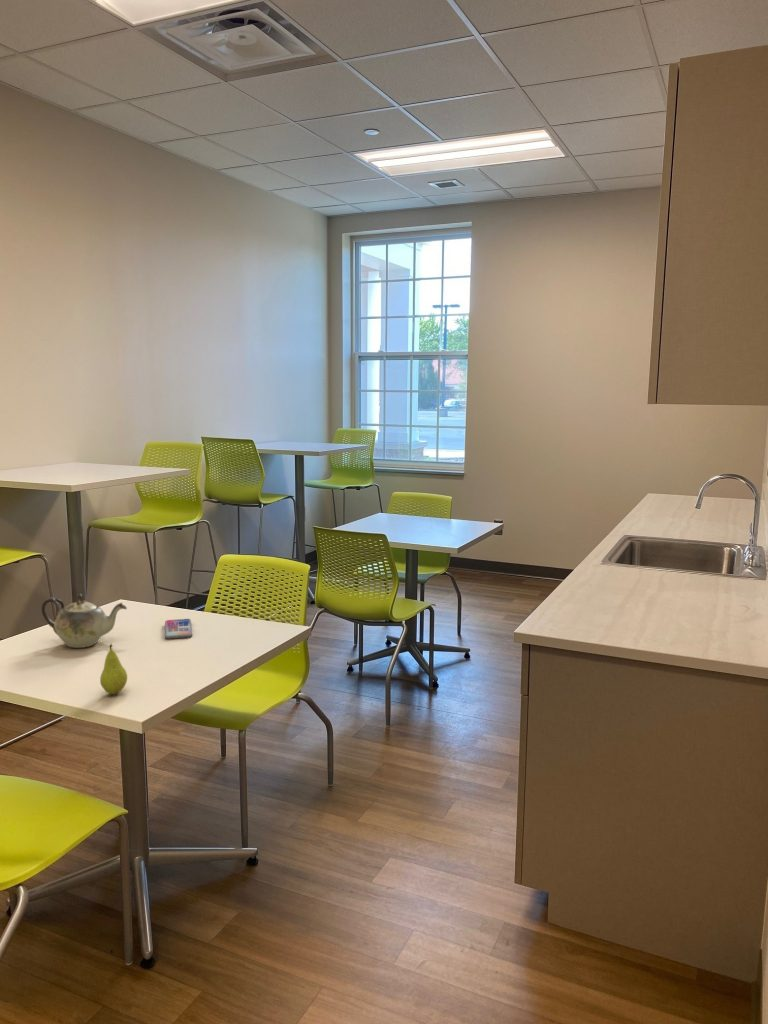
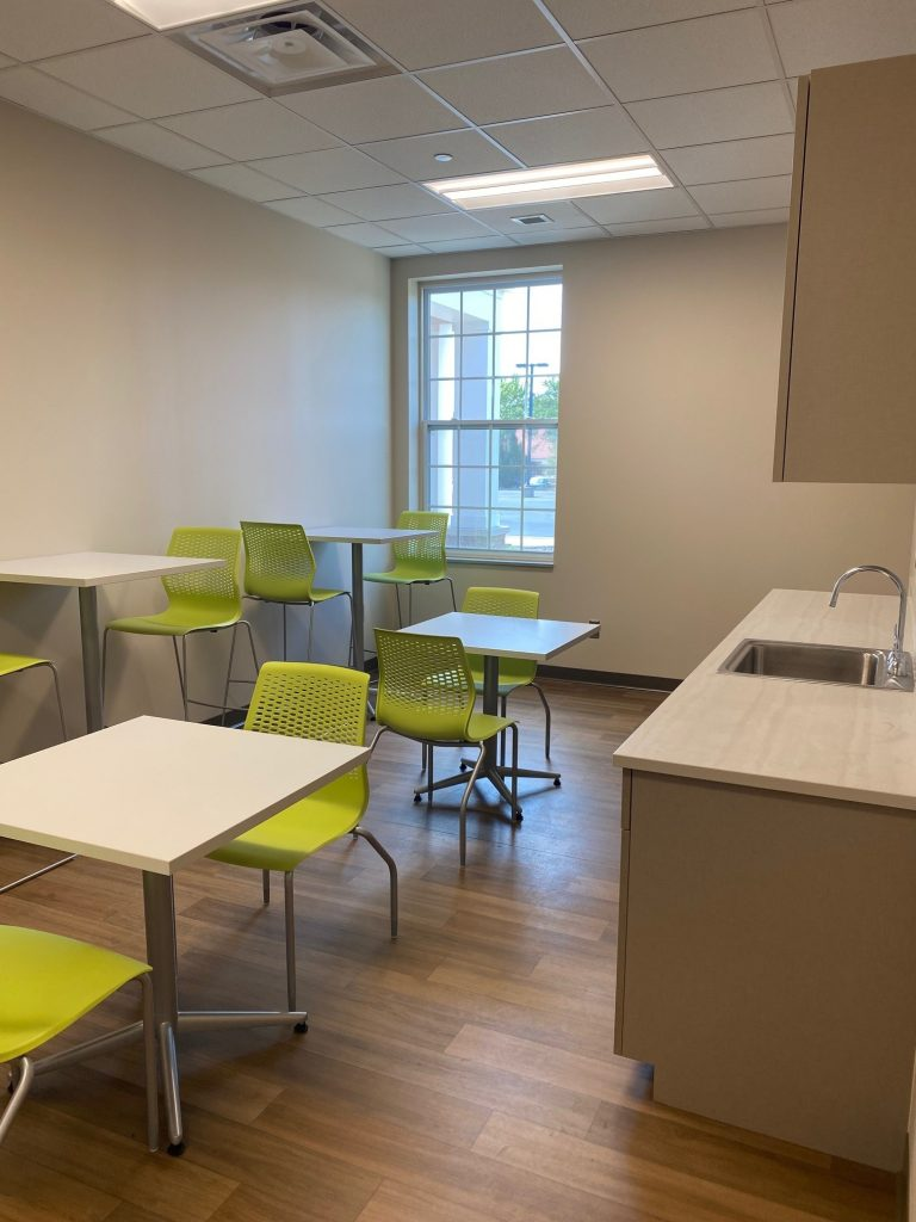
- teapot (85, 618)
- fruit (113, 667)
- smartphone (178, 628)
